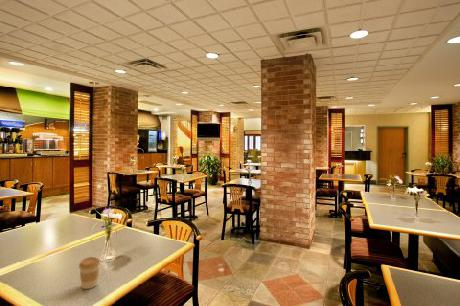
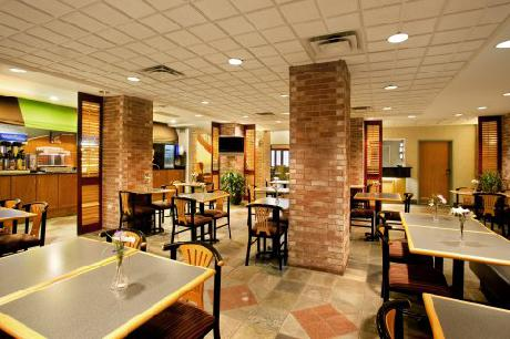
- coffee cup (89, 272)
